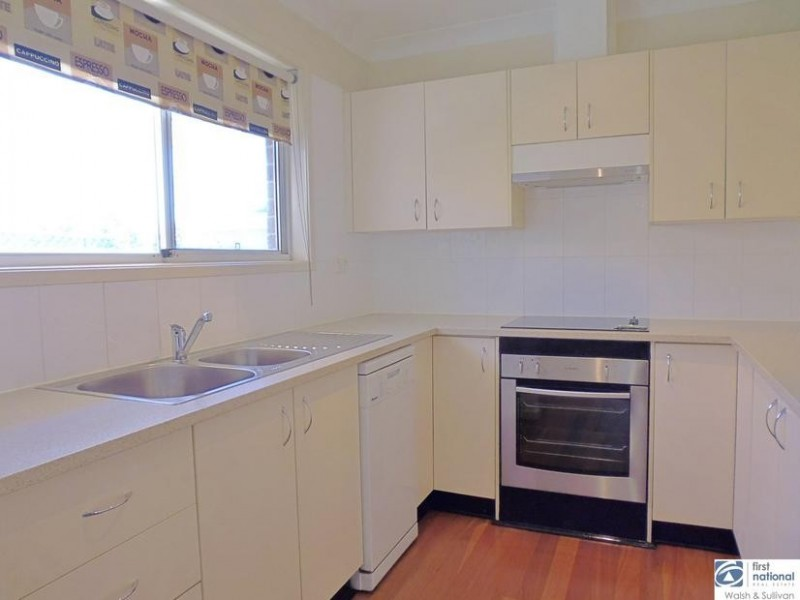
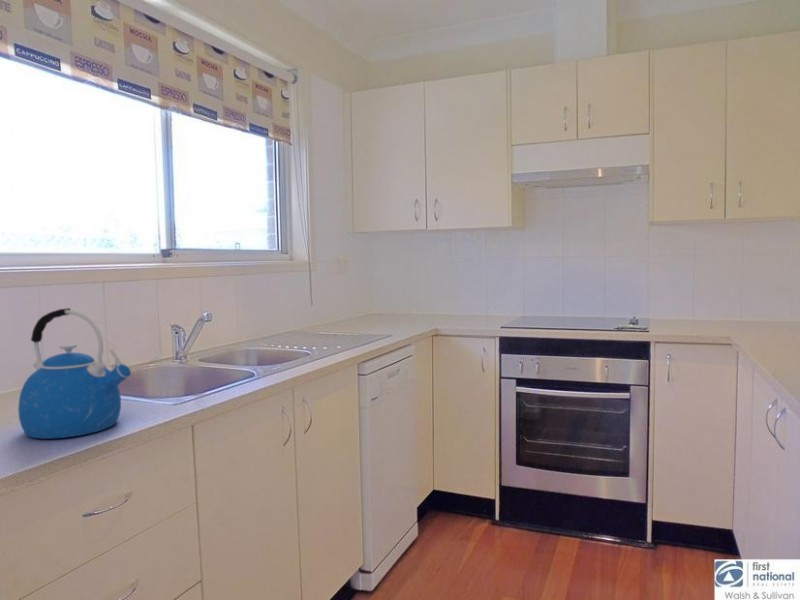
+ kettle (79, 368)
